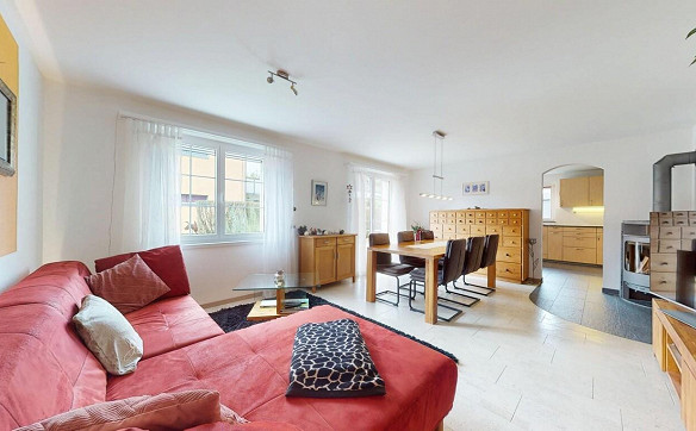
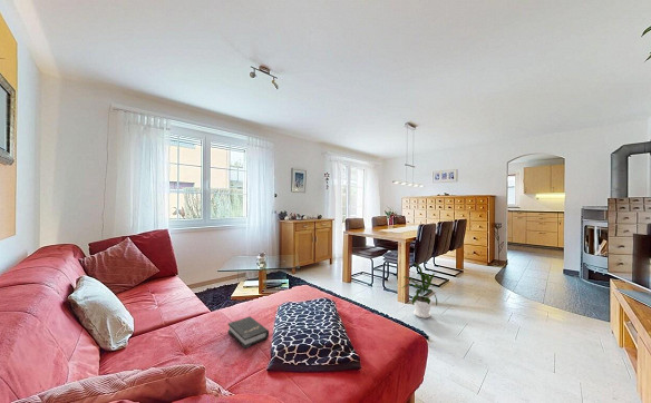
+ house plant (420, 289)
+ hardback book (247, 330)
